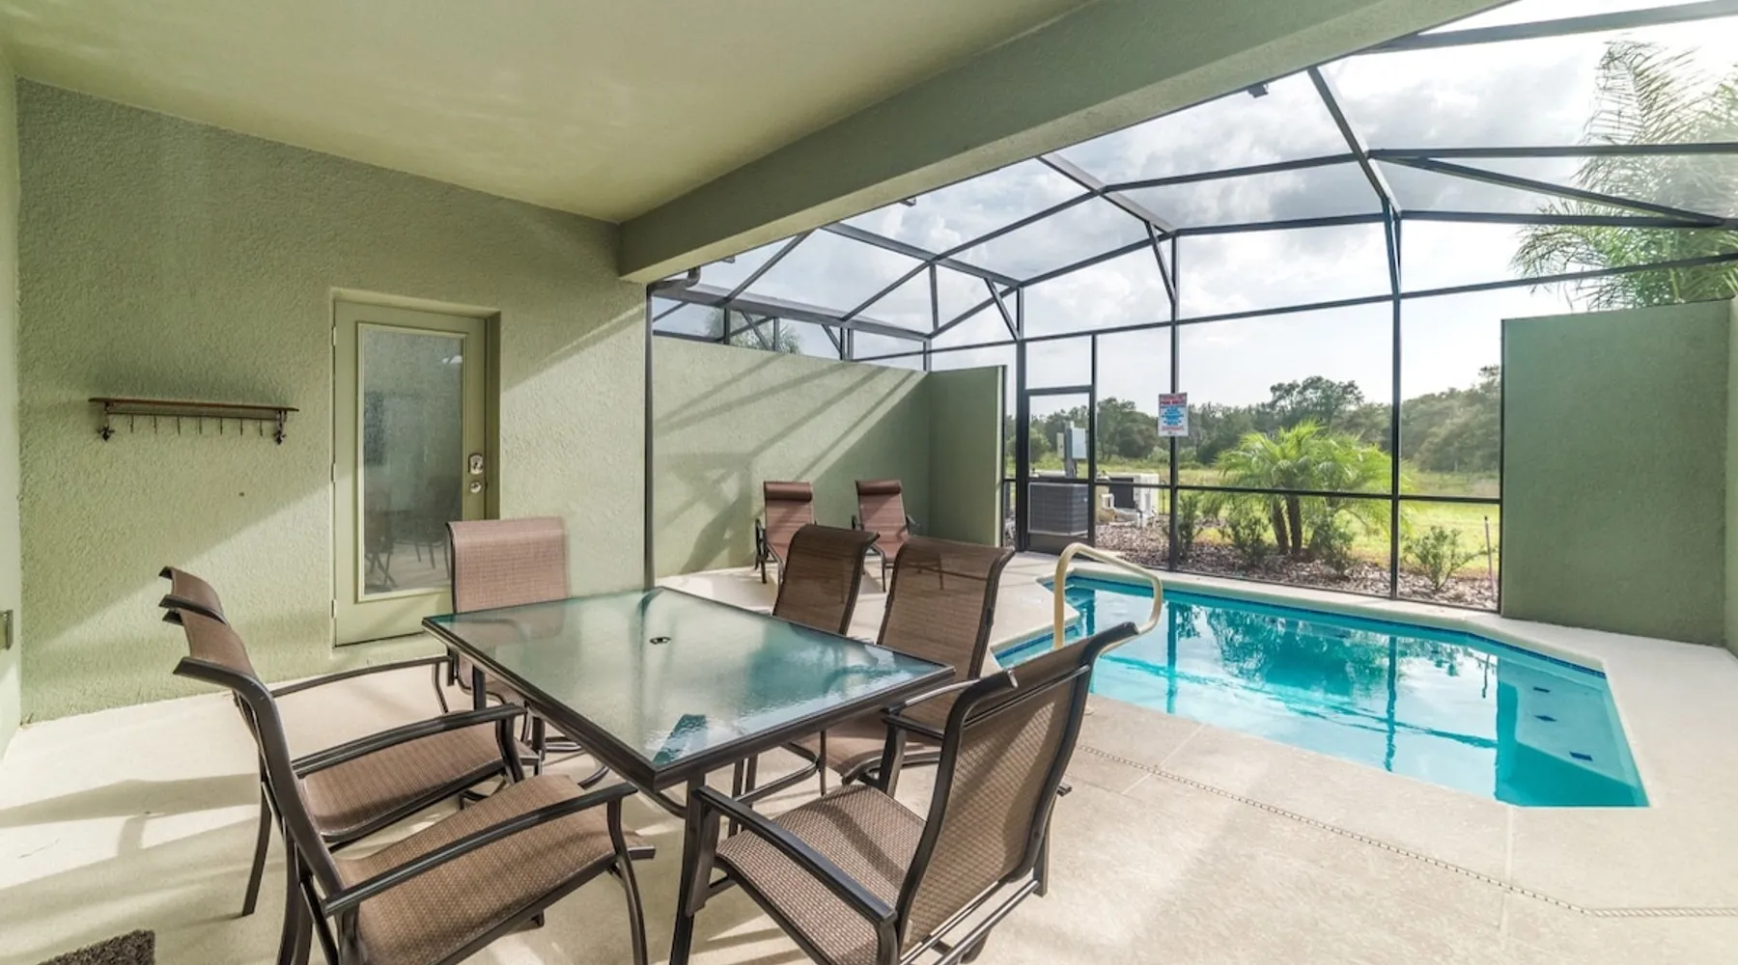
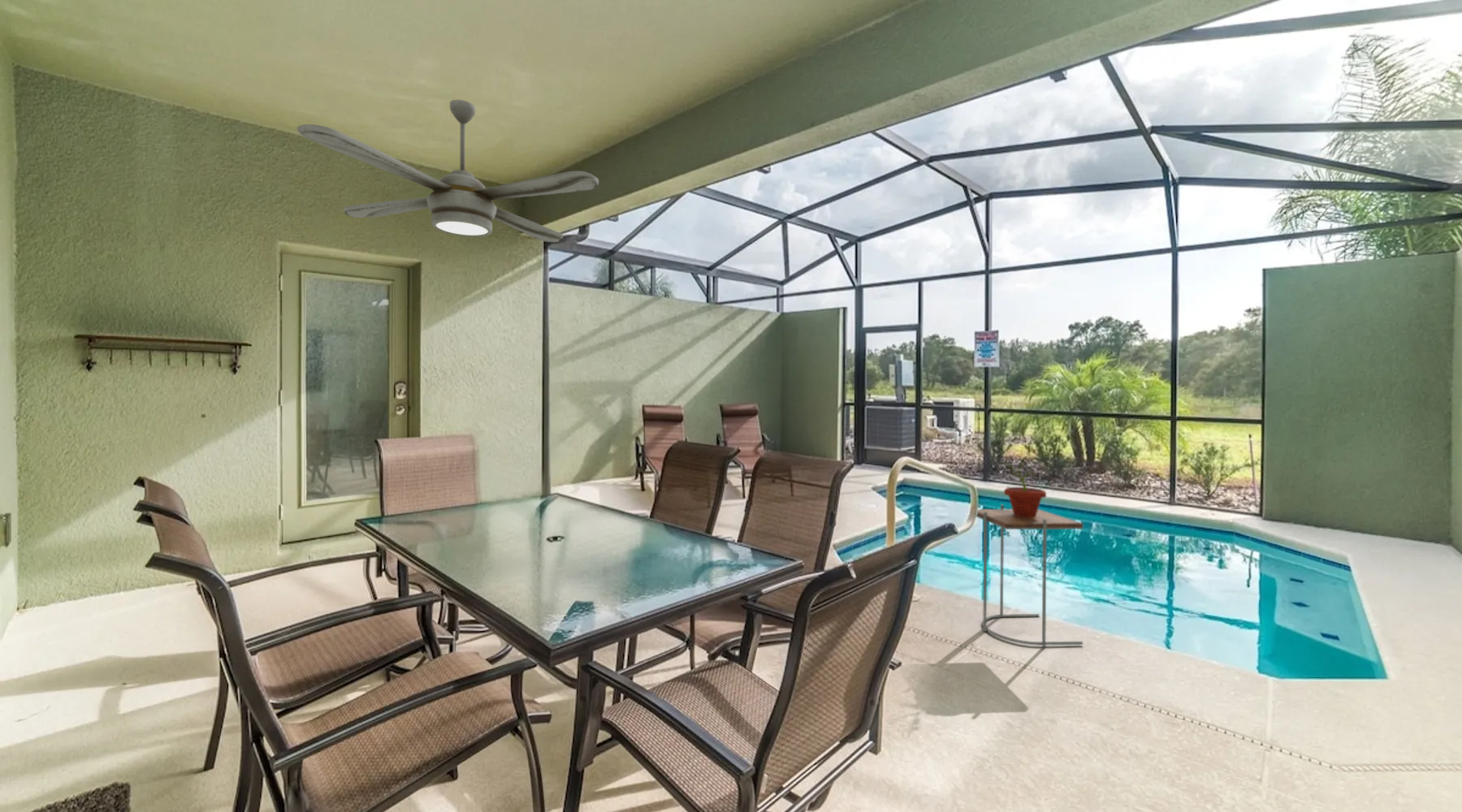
+ ceiling fan (462, 167)
+ potted plant (1023, 485)
+ side table (1002, 571)
